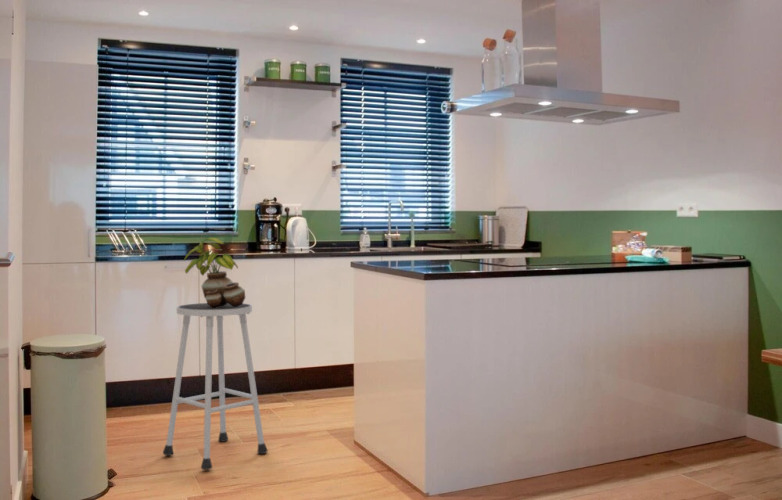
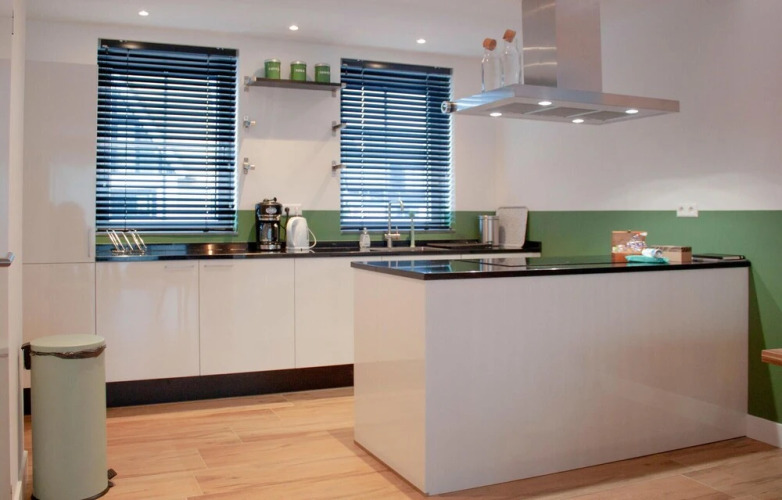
- stool (211, 380)
- potted plant (213, 271)
